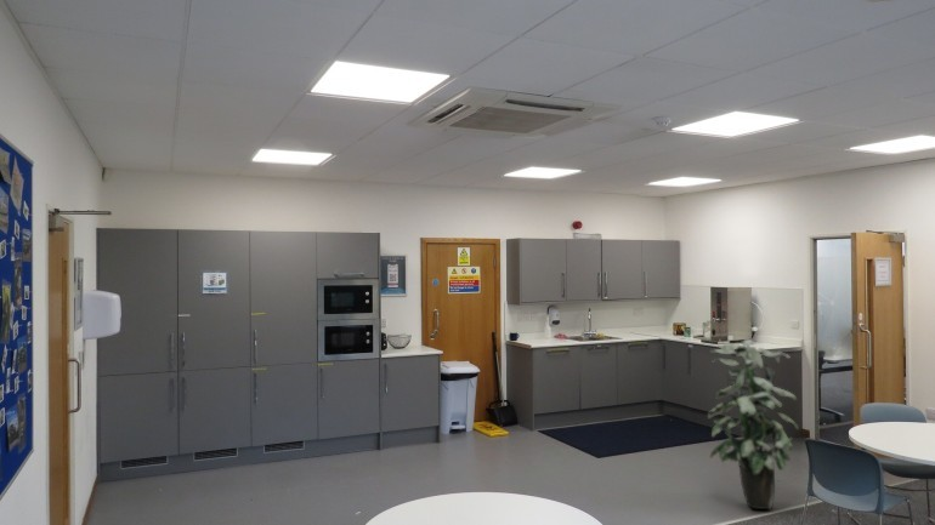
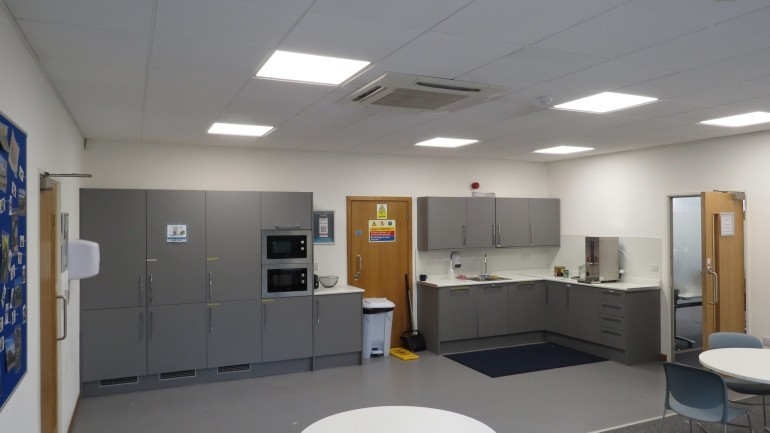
- indoor plant (749, 421)
